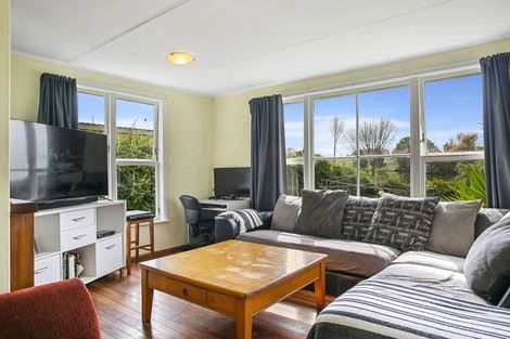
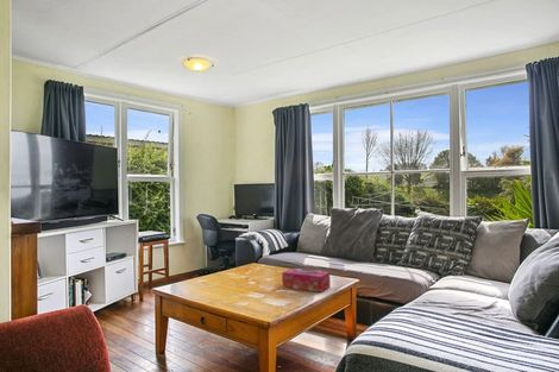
+ tissue box (306, 279)
